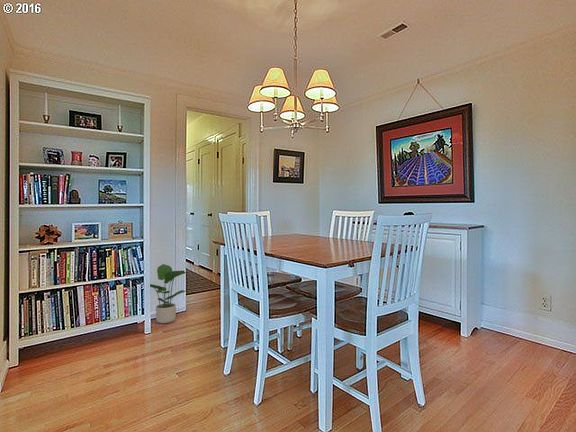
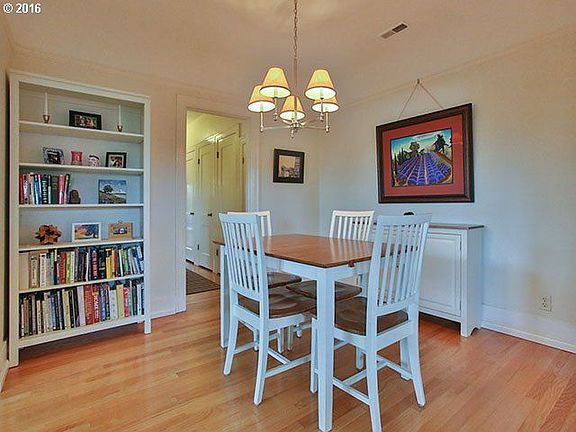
- potted plant (164, 295)
